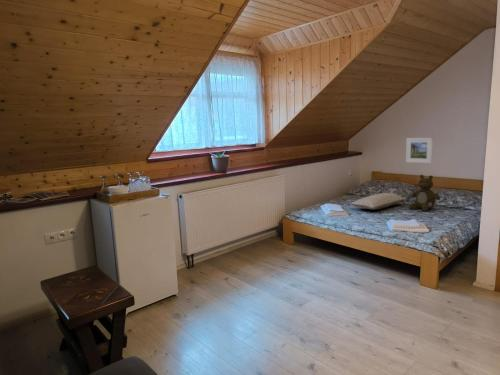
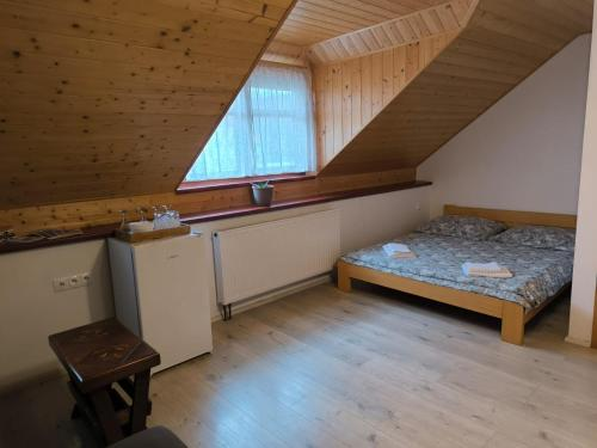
- pillow (378, 200)
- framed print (418, 150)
- teddy bear (423, 192)
